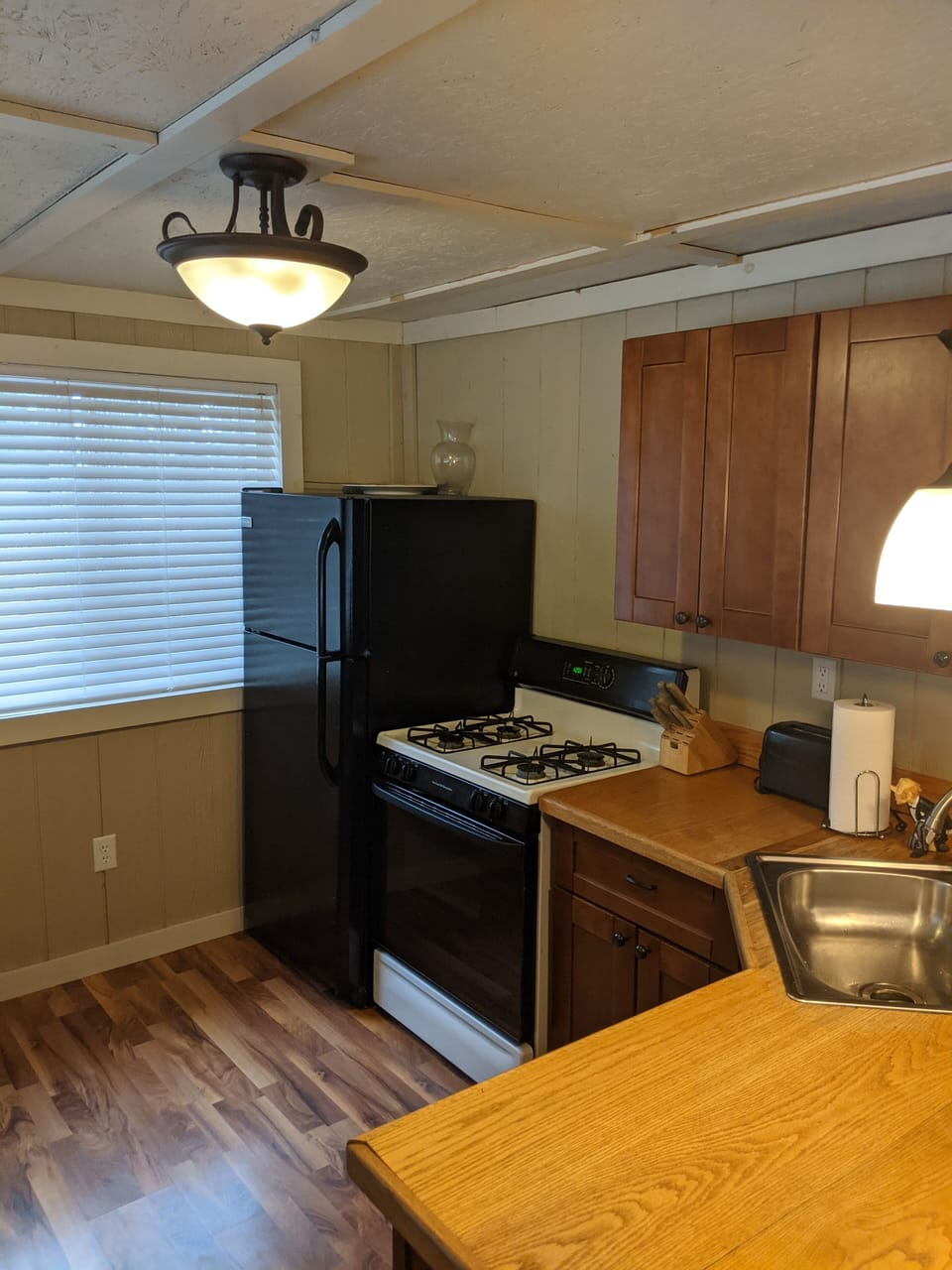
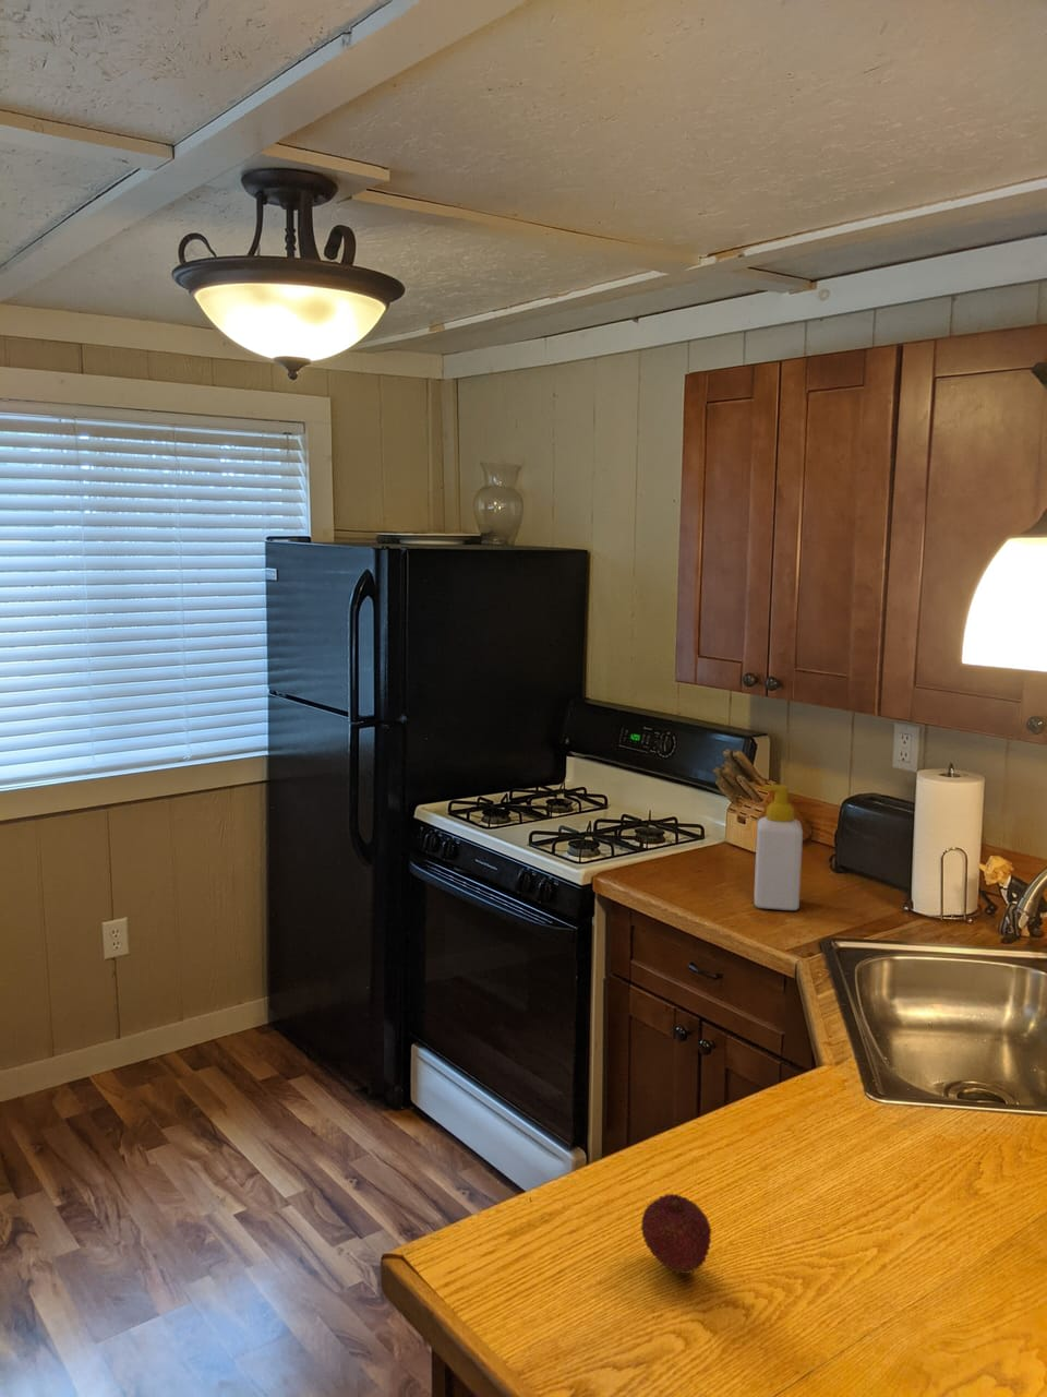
+ soap bottle (779, 845)
+ fruit (675, 1234)
